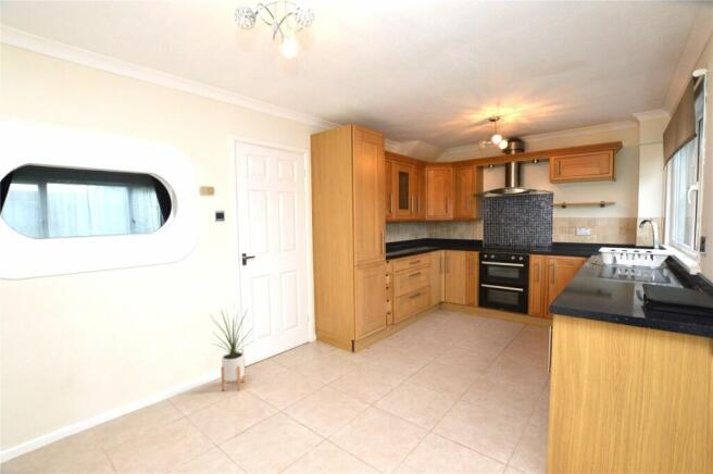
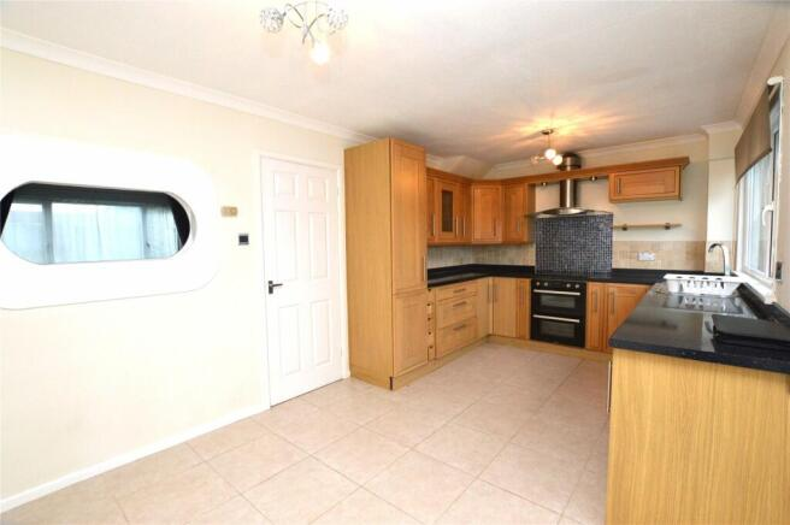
- house plant (233, 345)
